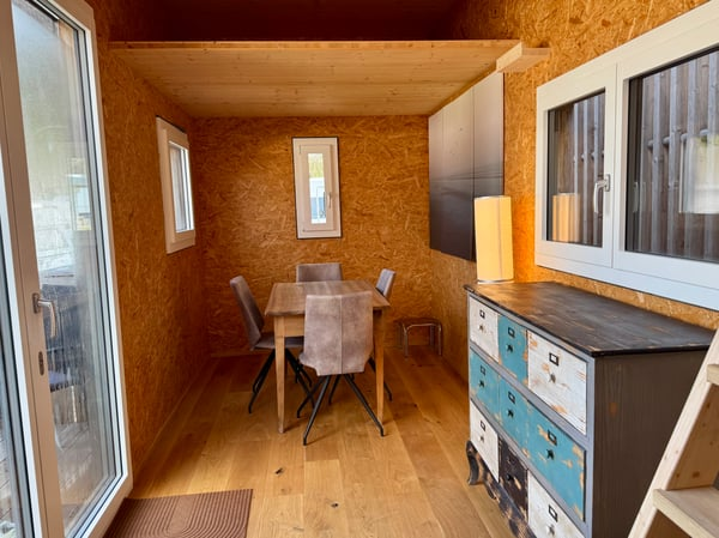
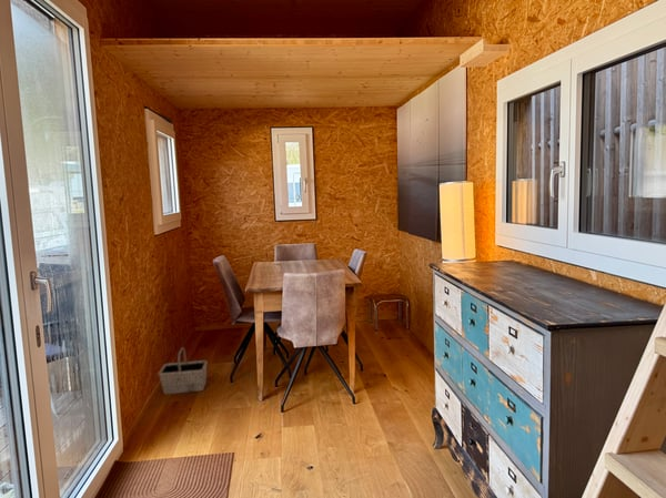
+ basket (183, 368)
